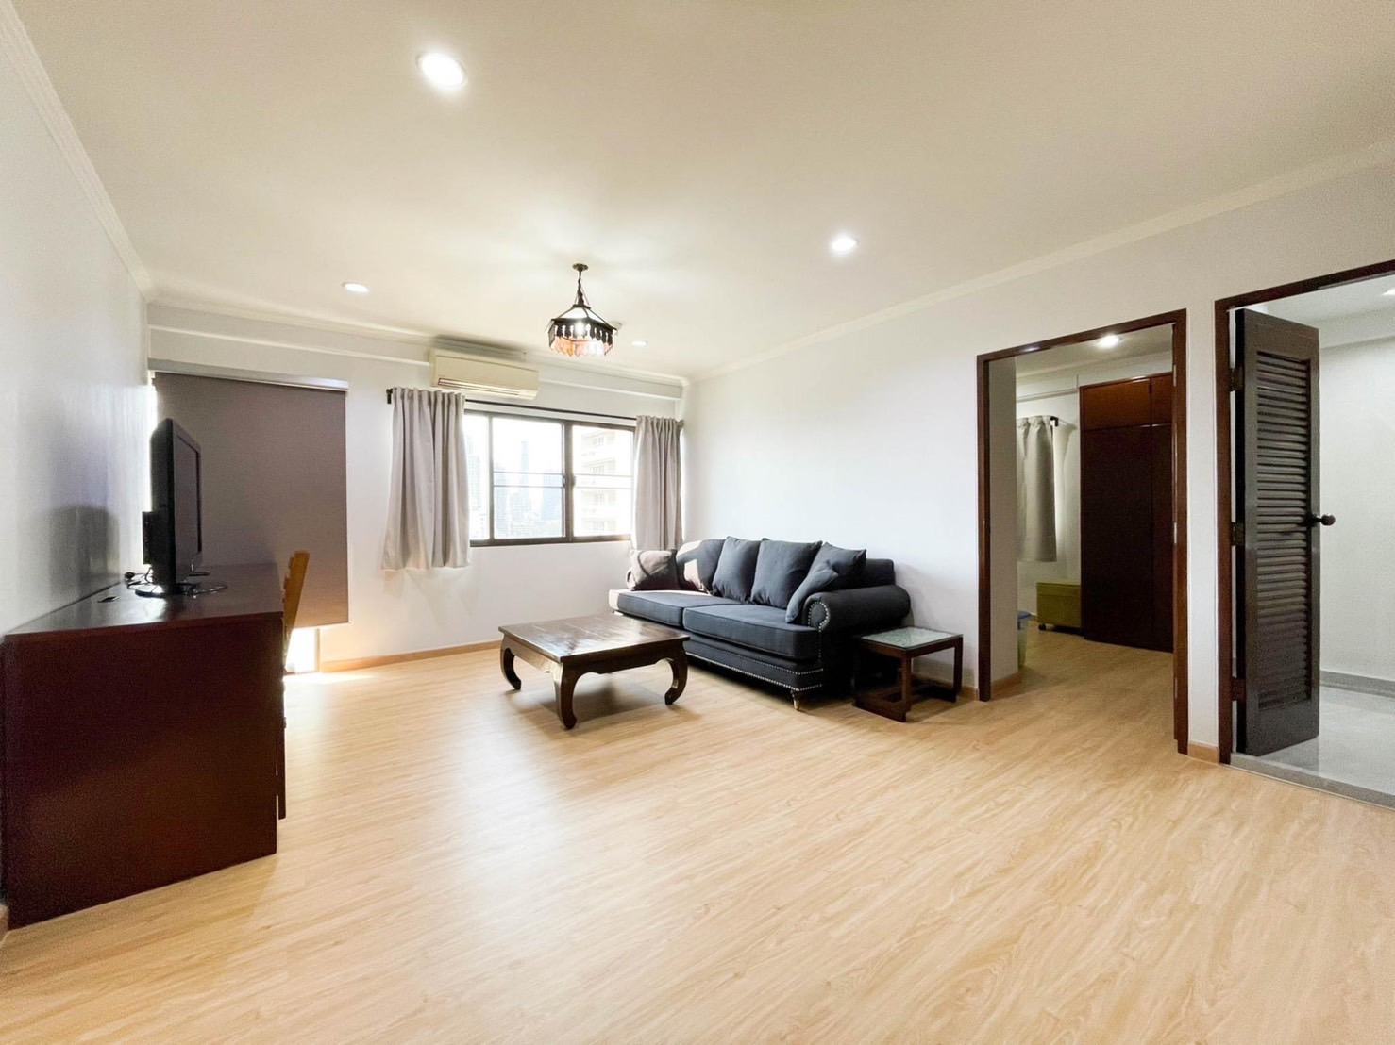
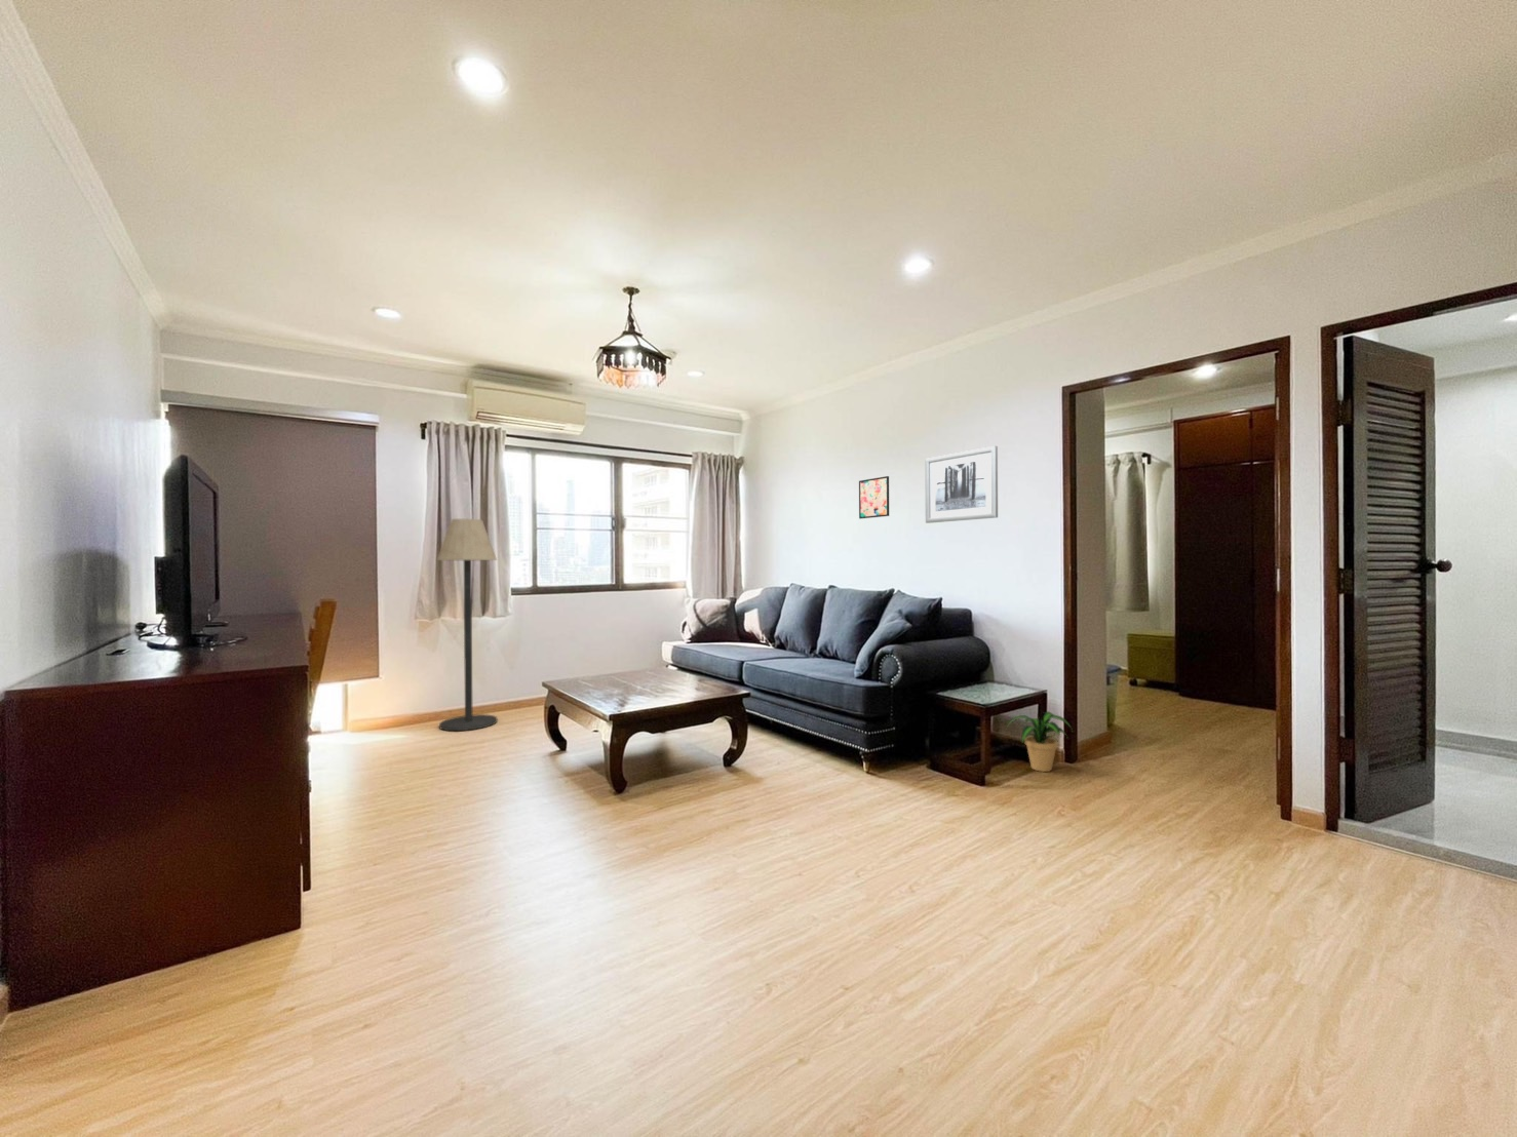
+ wall art (959, 486)
+ wall art (873, 498)
+ potted plant (1040, 740)
+ floor lamp (467, 622)
